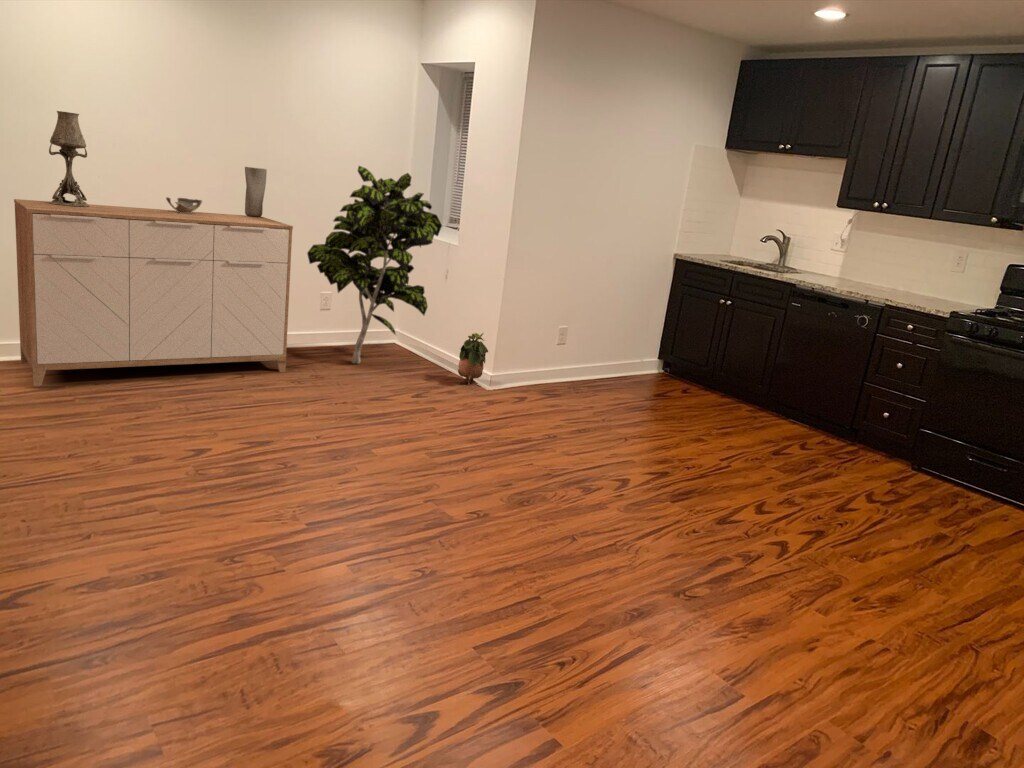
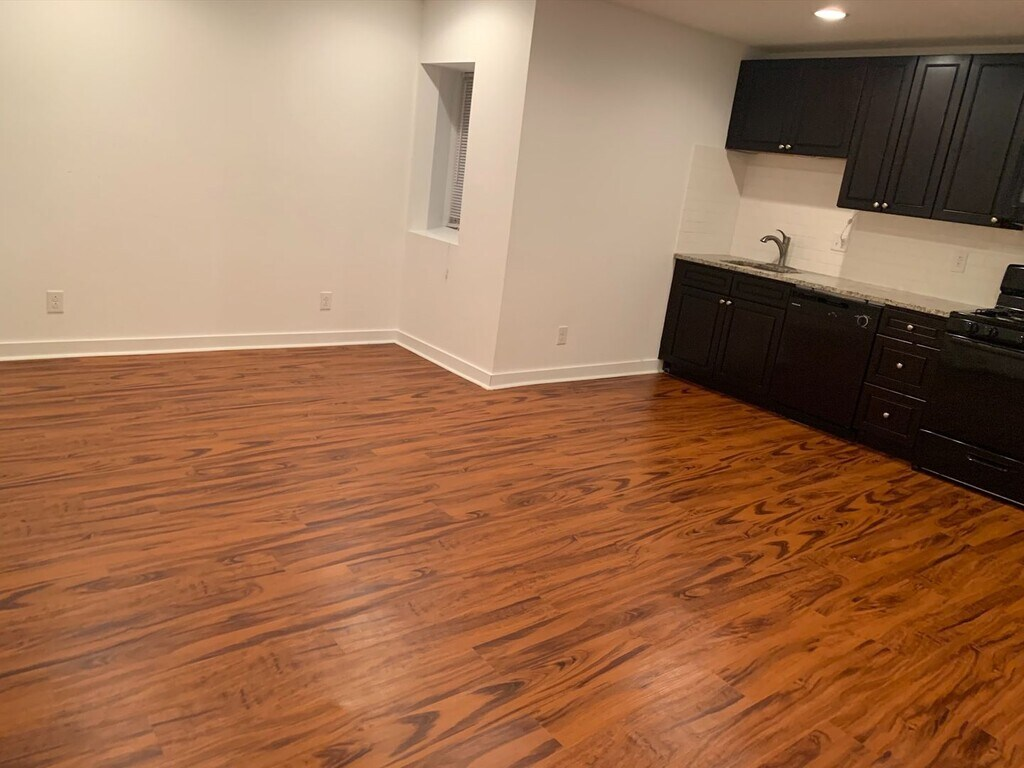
- vase (254, 192)
- sideboard (160, 292)
- table lamp (68, 158)
- indoor plant (369, 267)
- potted plant (472, 358)
- decorative bowl (184, 205)
